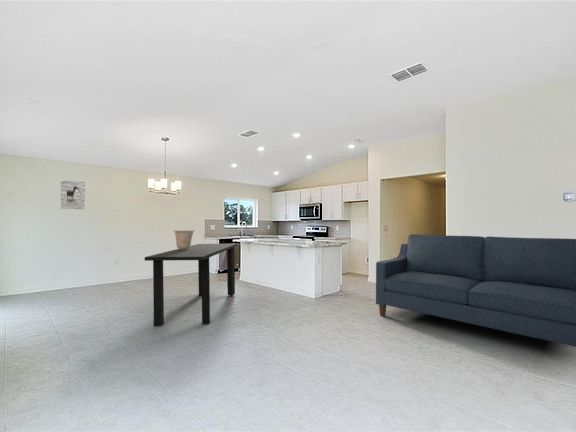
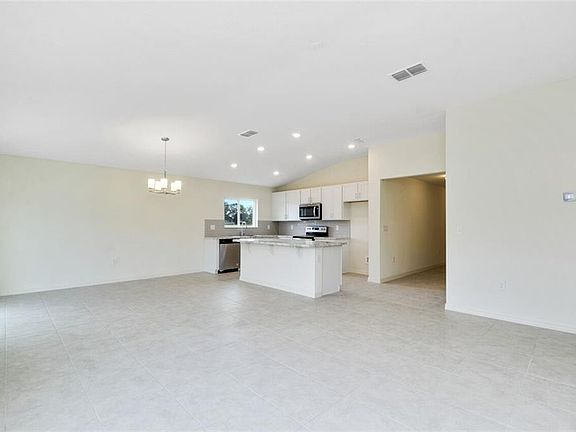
- sofa (480, 281)
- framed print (72, 195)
- vessel (183, 239)
- dining table (200, 277)
